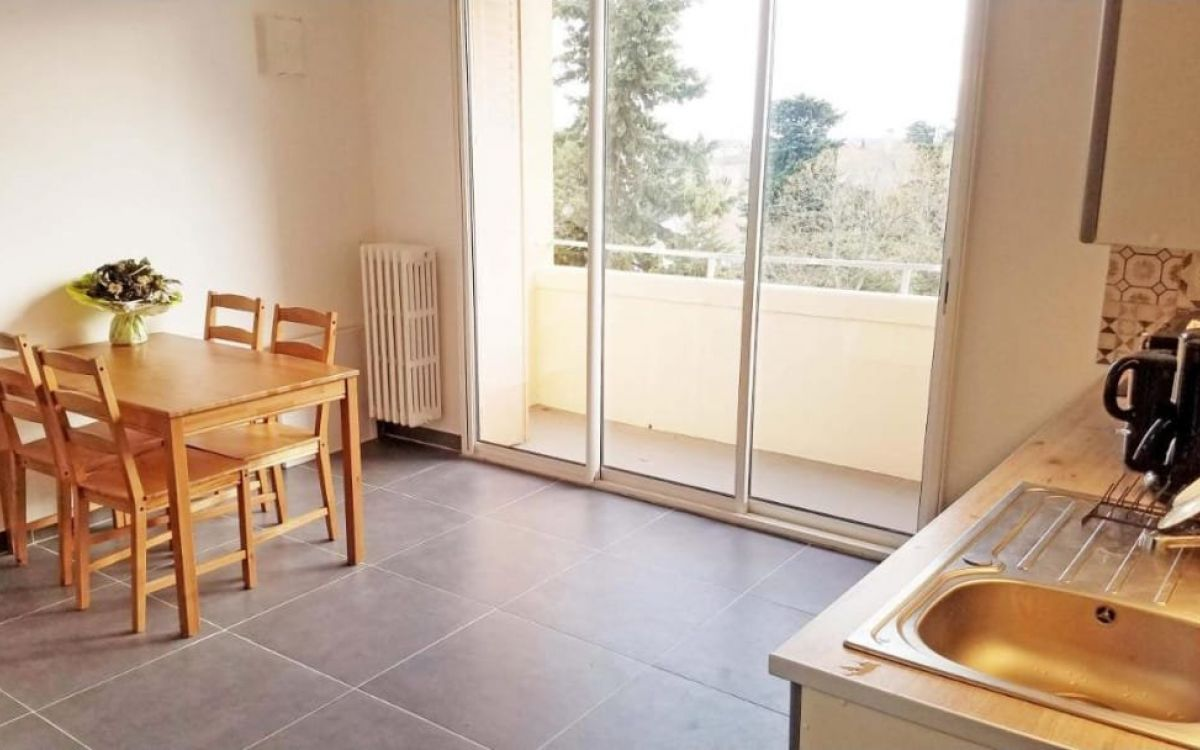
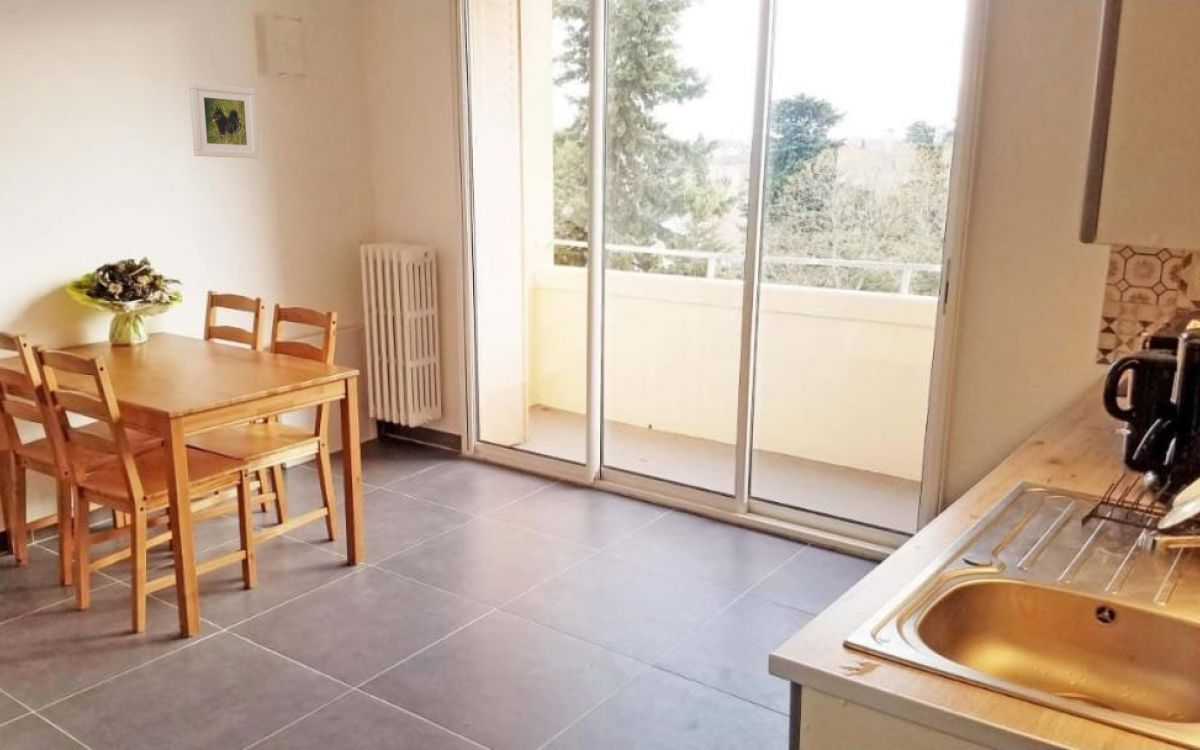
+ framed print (225, 121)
